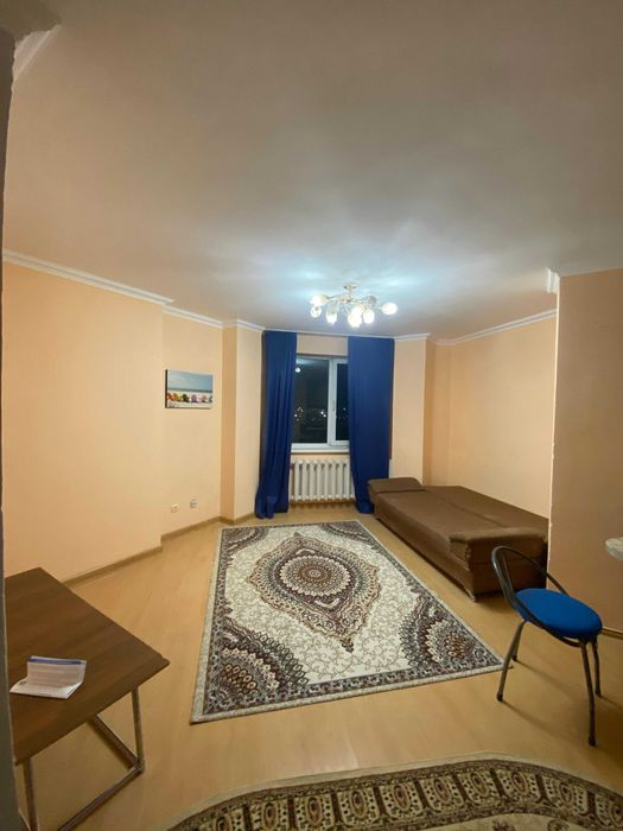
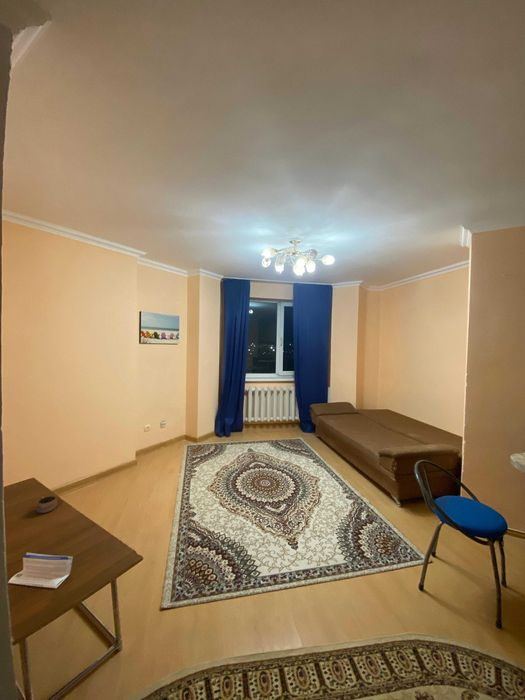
+ cup (46, 503)
